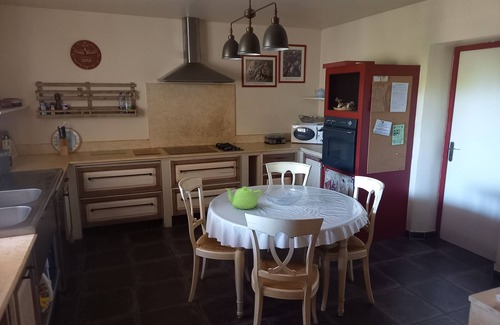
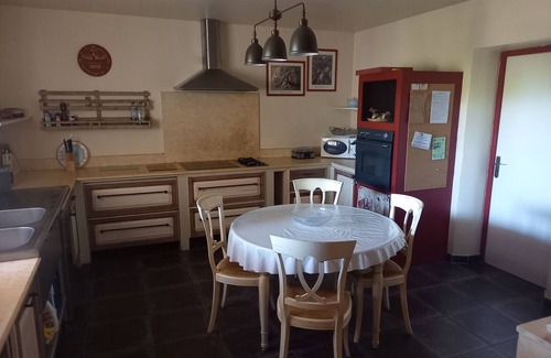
- teapot (243, 196)
